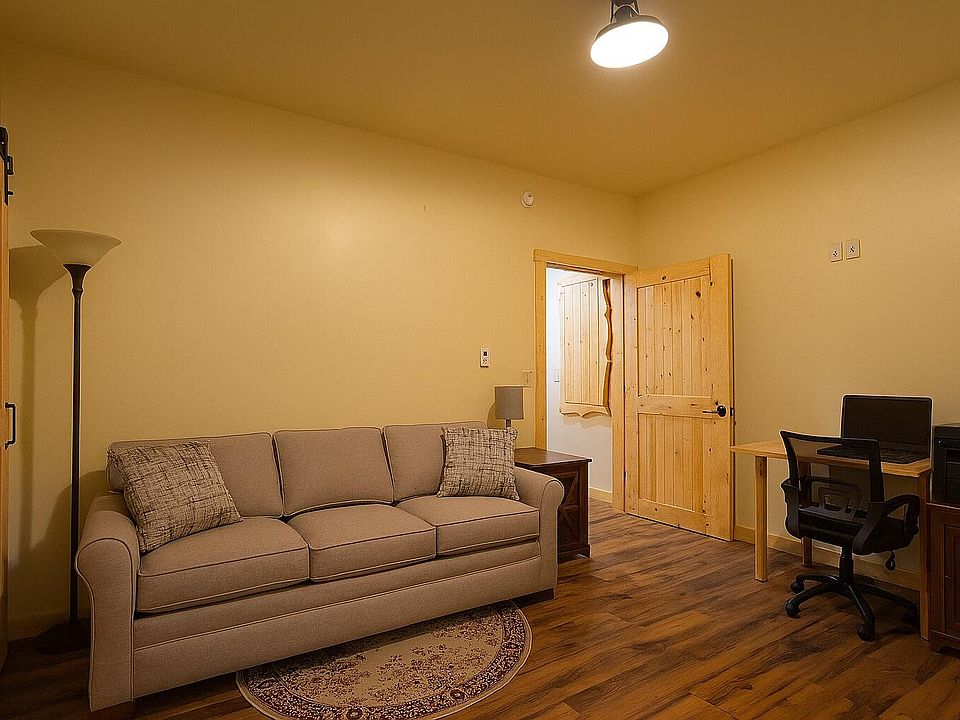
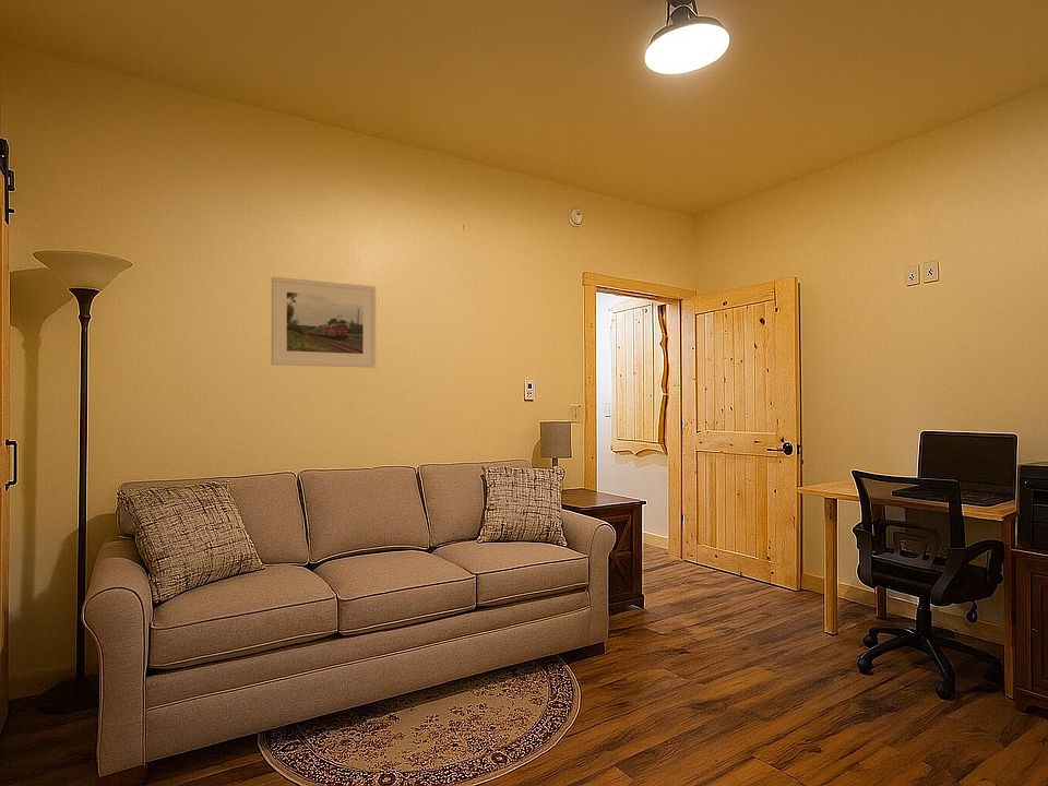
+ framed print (325, 323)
